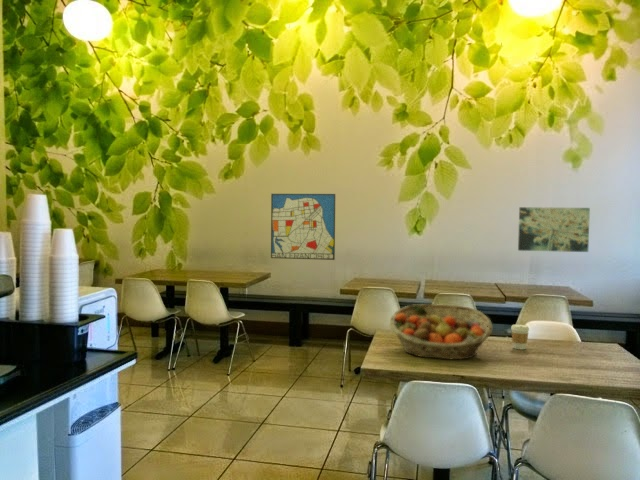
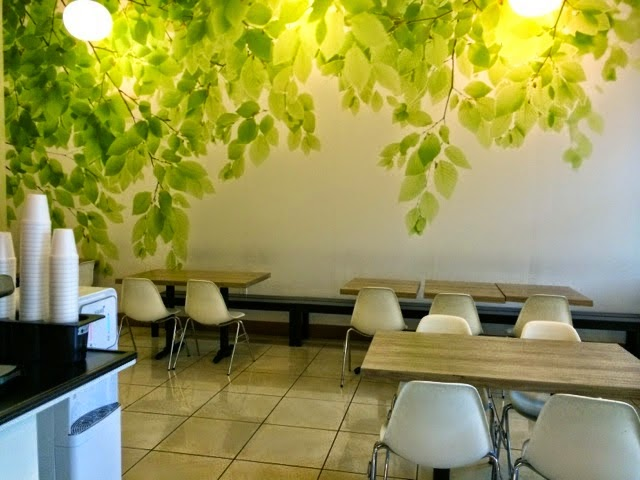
- wall art (302, 226)
- coffee cup (519, 336)
- fruit basket (439, 330)
- wall art (553, 229)
